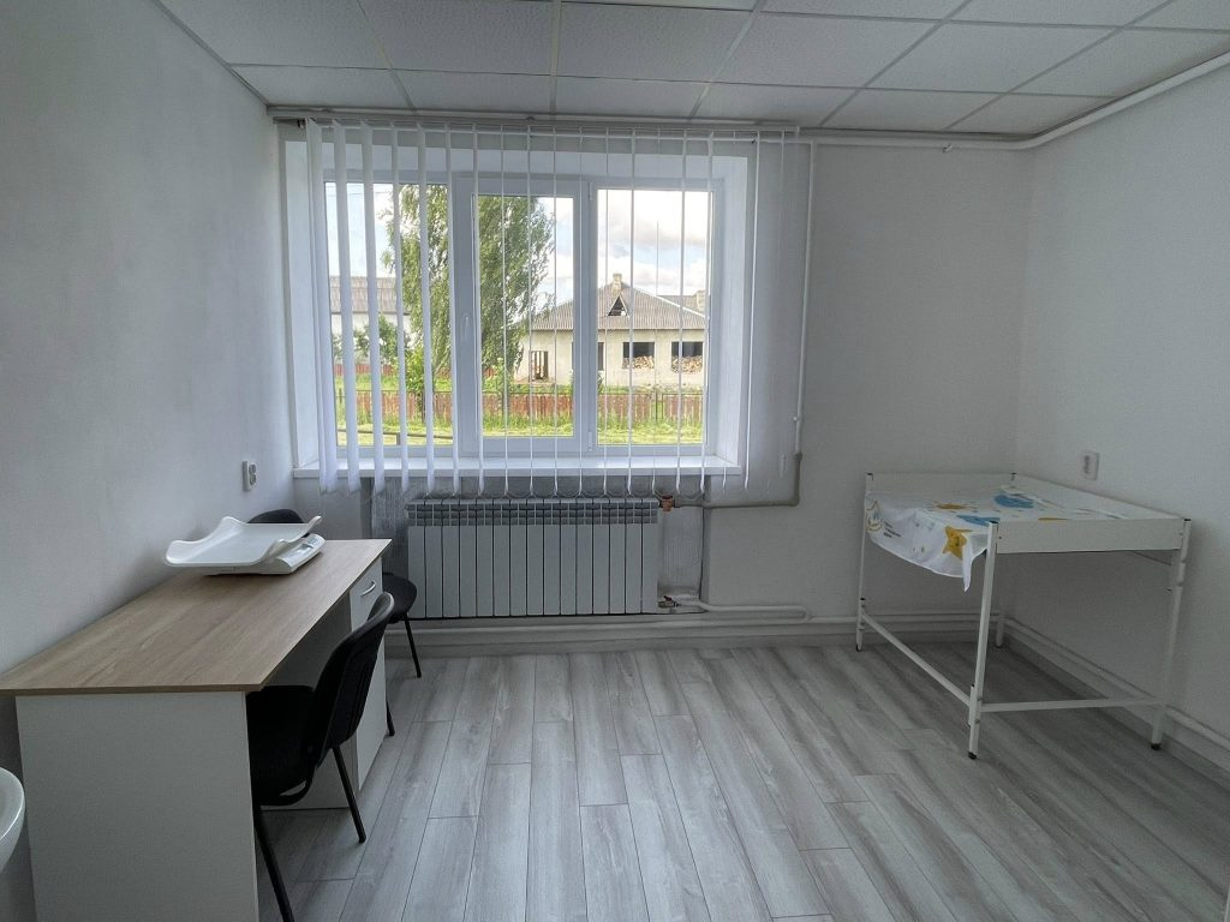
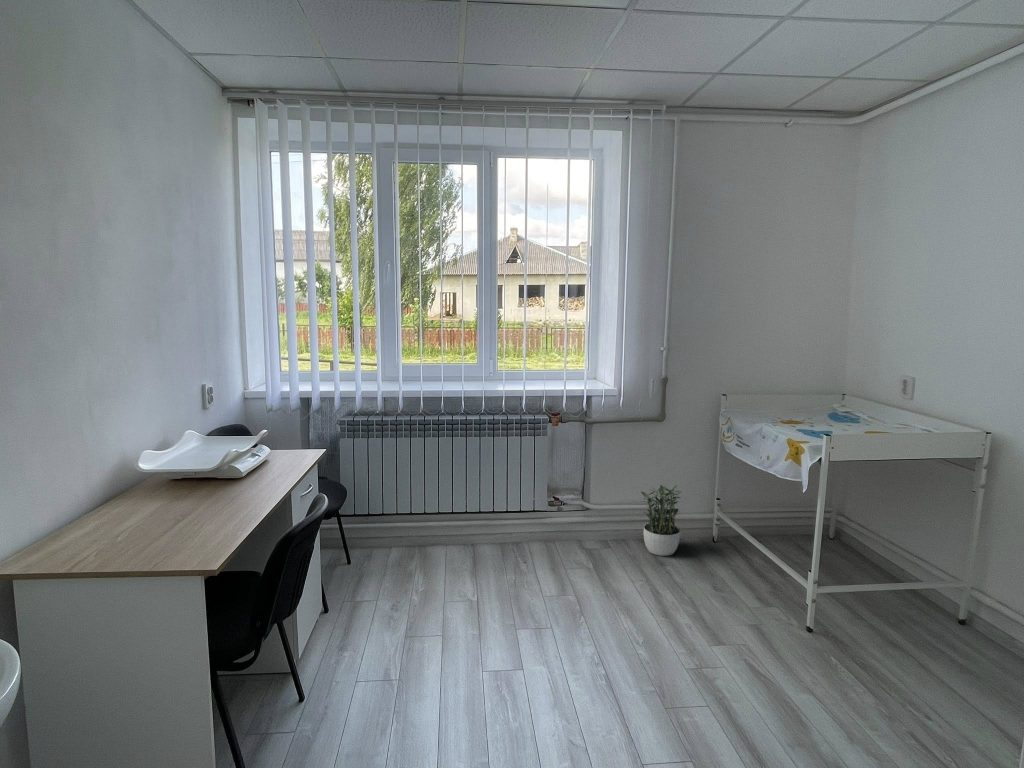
+ potted plant (659, 516)
